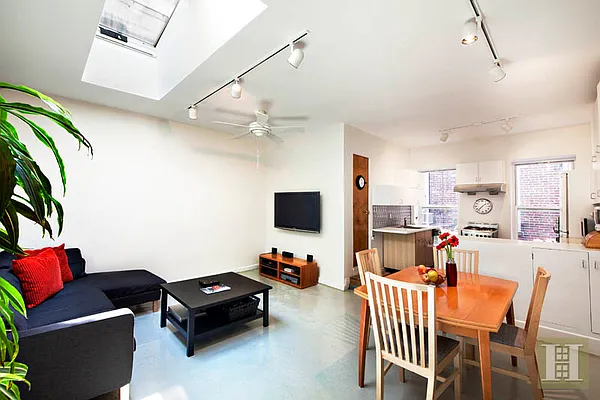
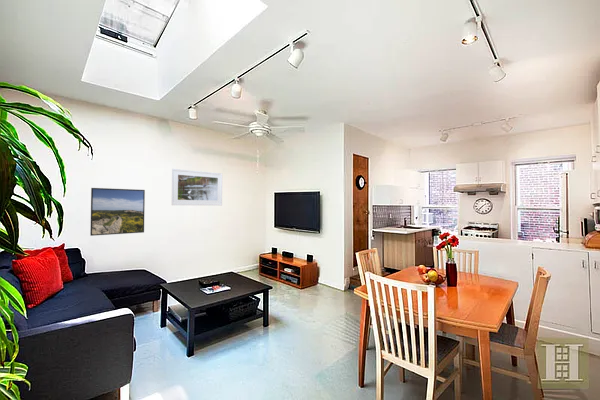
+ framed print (119, 211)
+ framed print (198, 188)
